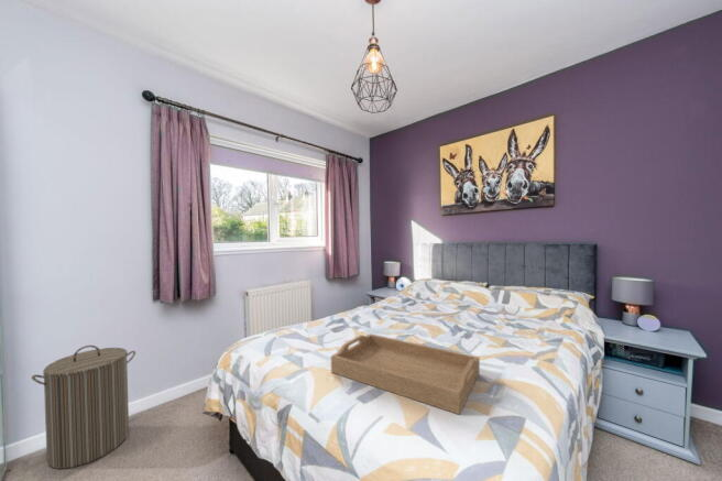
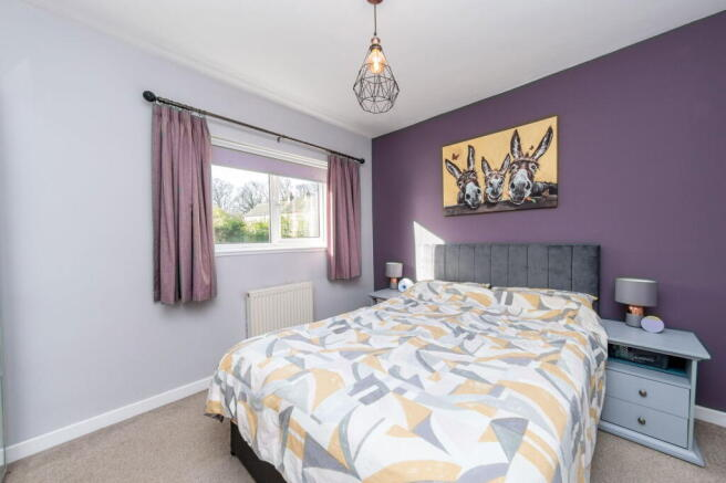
- serving tray (404, 362)
- laundry hamper (89, 395)
